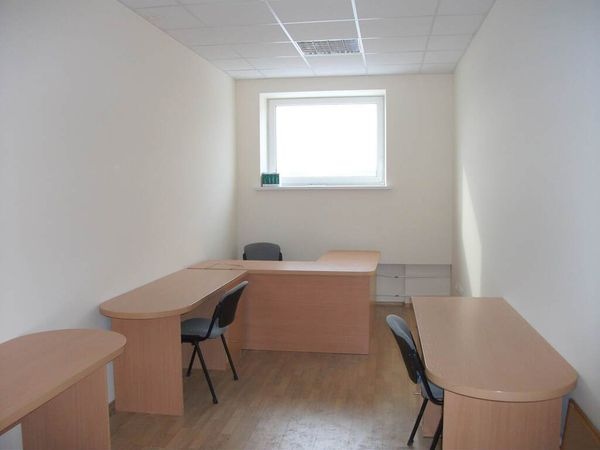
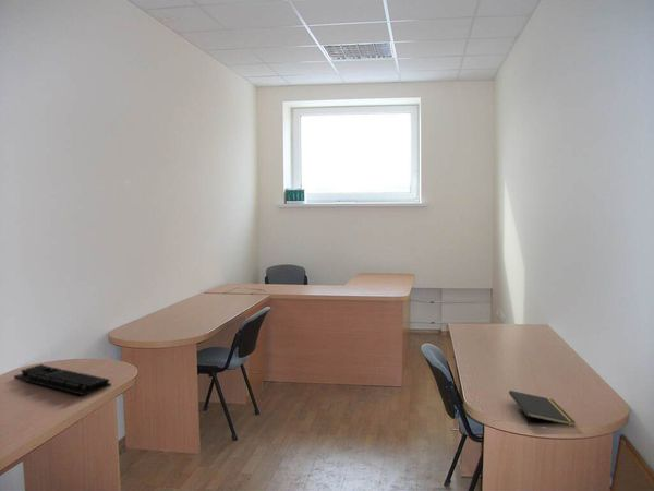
+ notepad (540, 407)
+ keyboard (61, 379)
